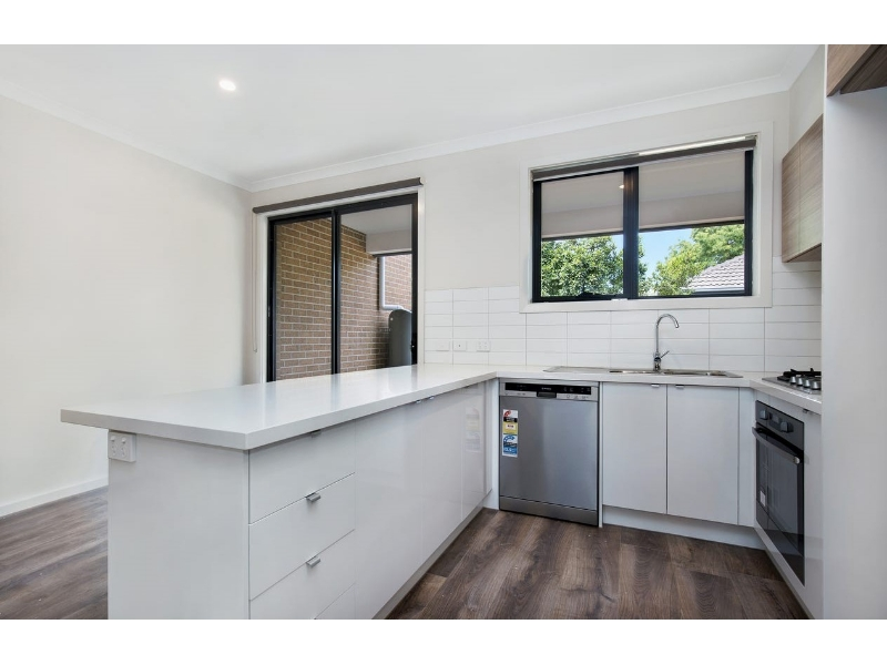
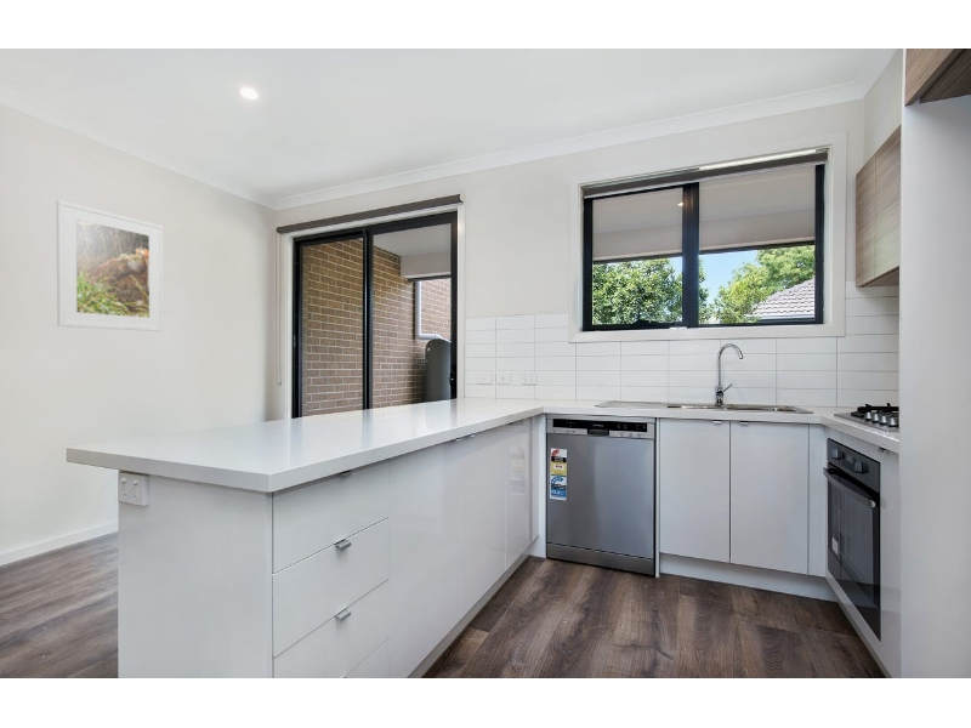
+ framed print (114, 271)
